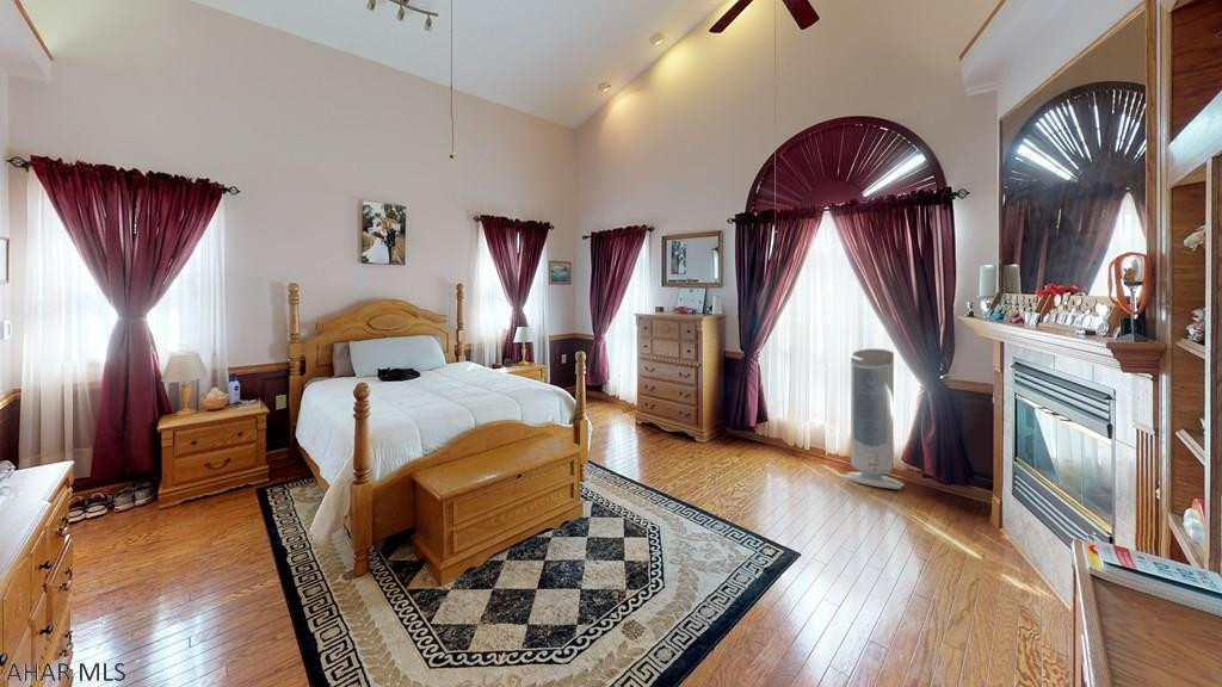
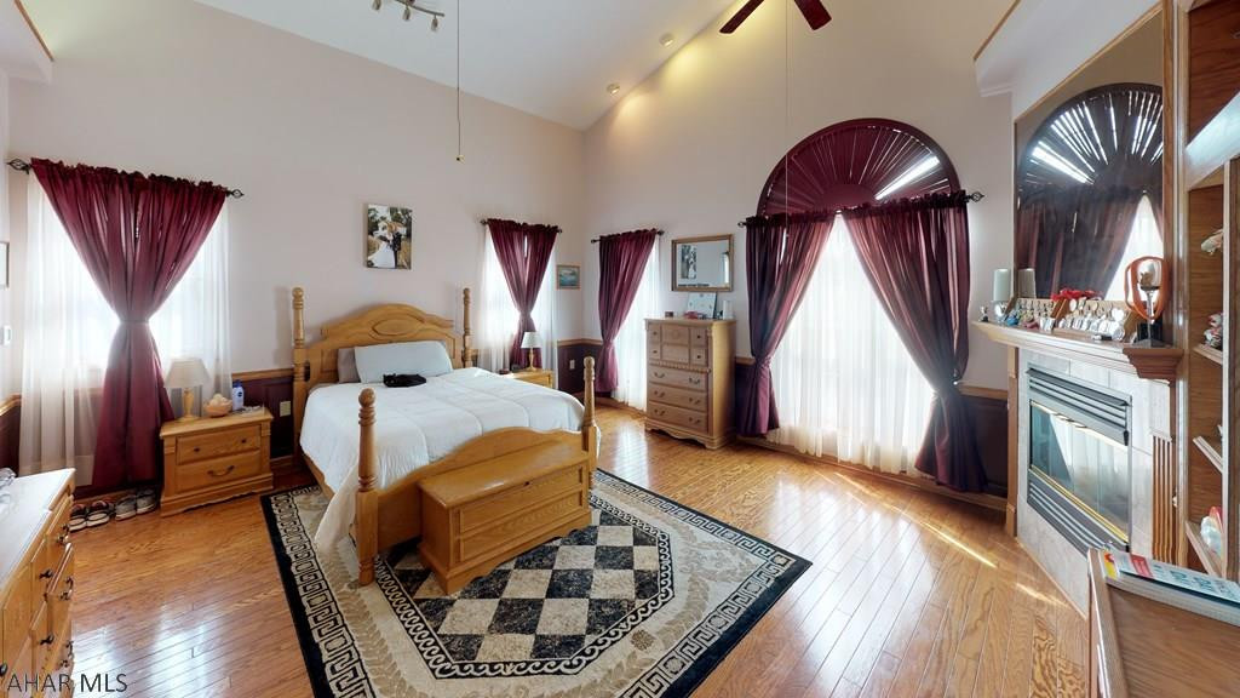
- air purifier (871, 414)
